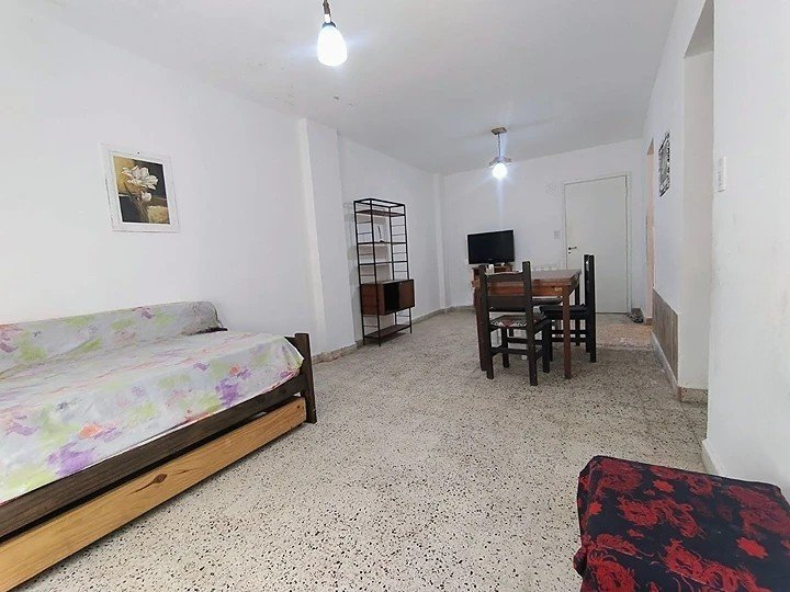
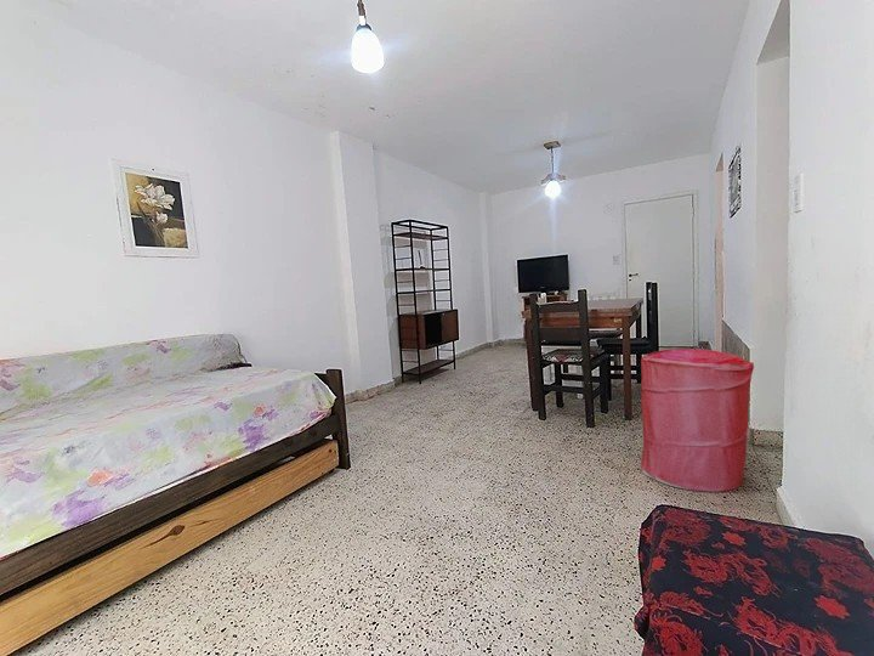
+ laundry hamper (693, 413)
